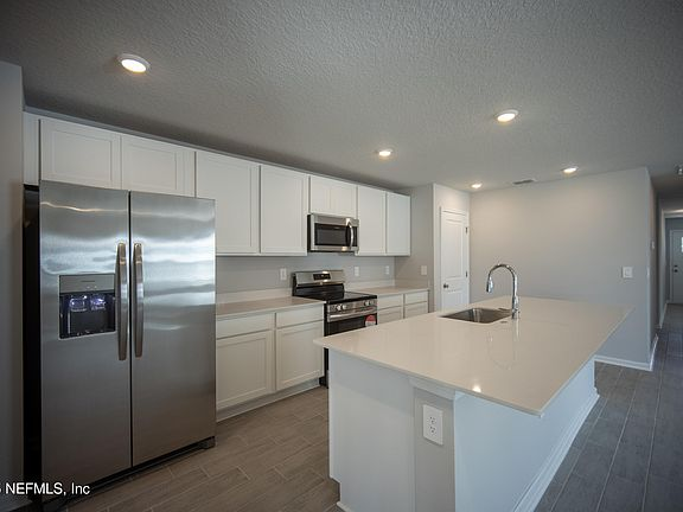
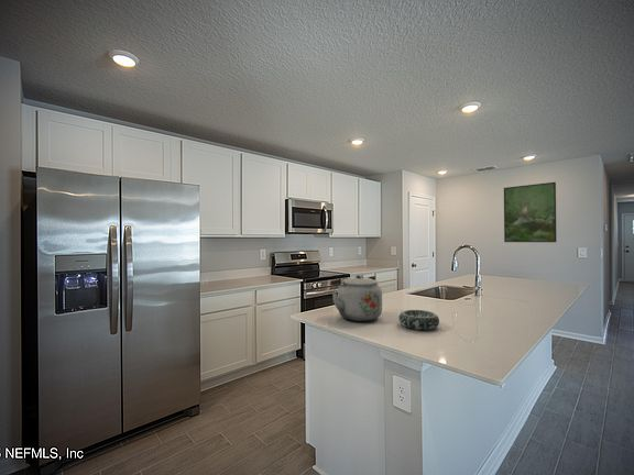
+ kettle (354, 296)
+ decorative bowl (418, 319)
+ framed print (528, 213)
